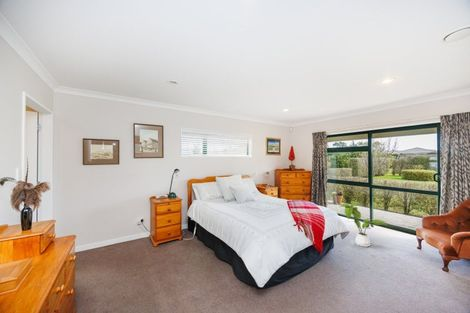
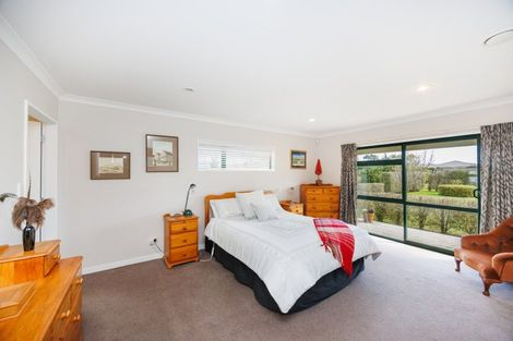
- house plant (358, 224)
